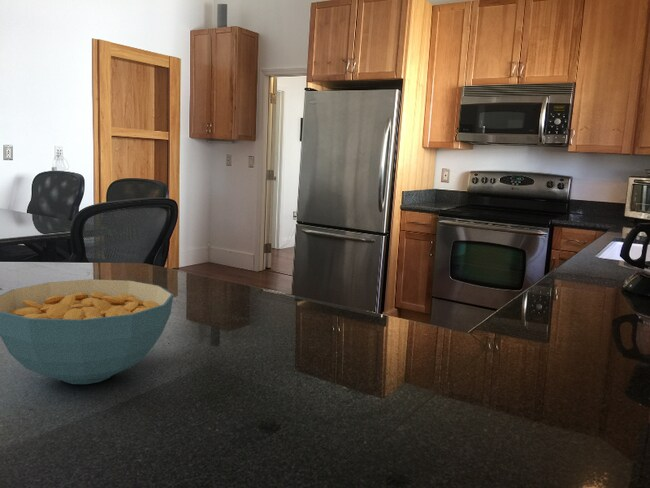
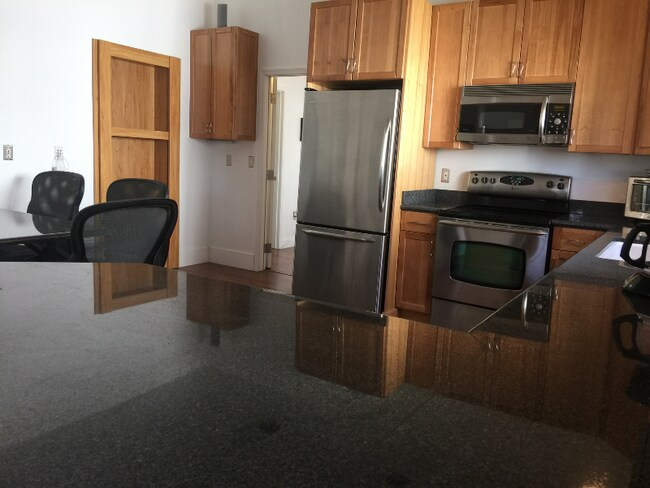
- cereal bowl (87, 336)
